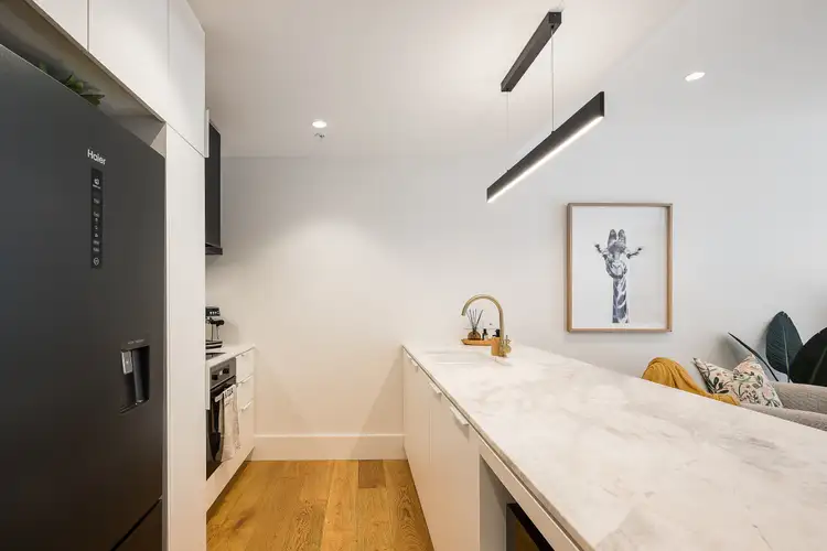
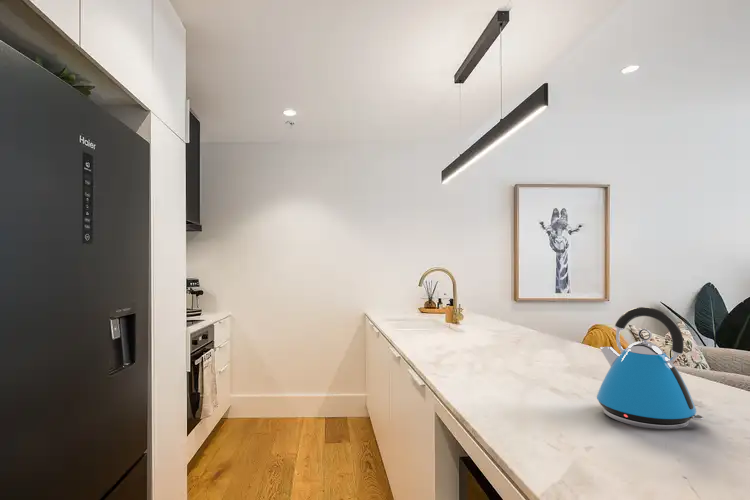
+ kettle (647, 361)
